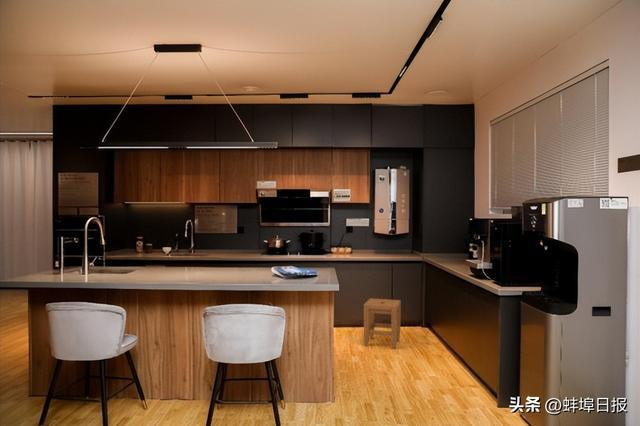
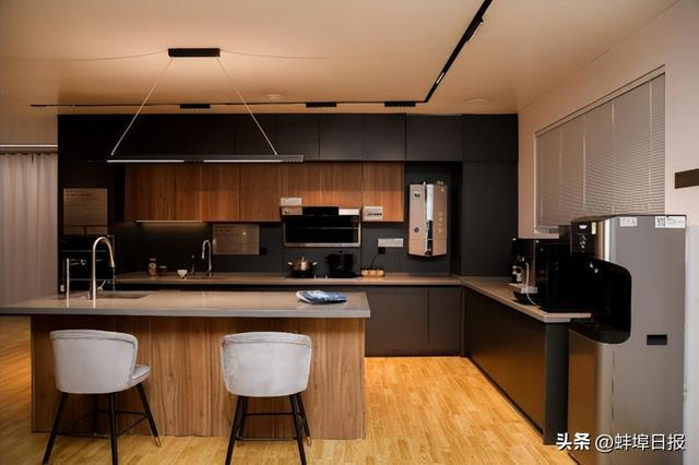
- stool (382, 323)
